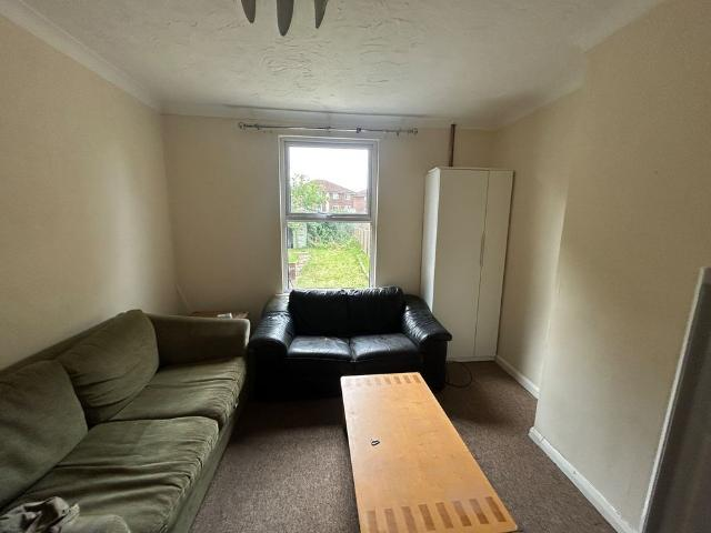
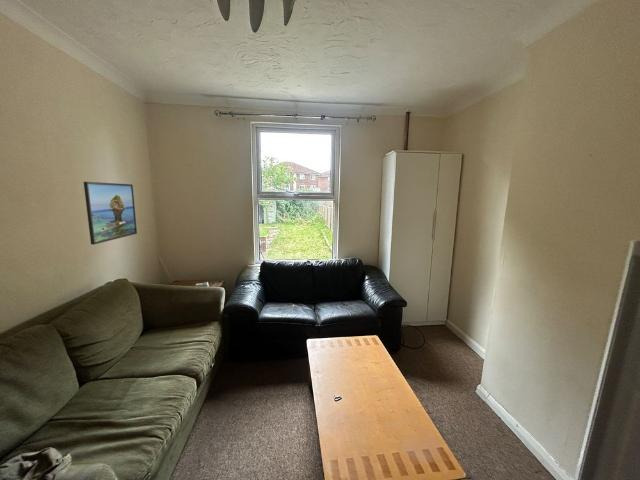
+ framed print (114, 211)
